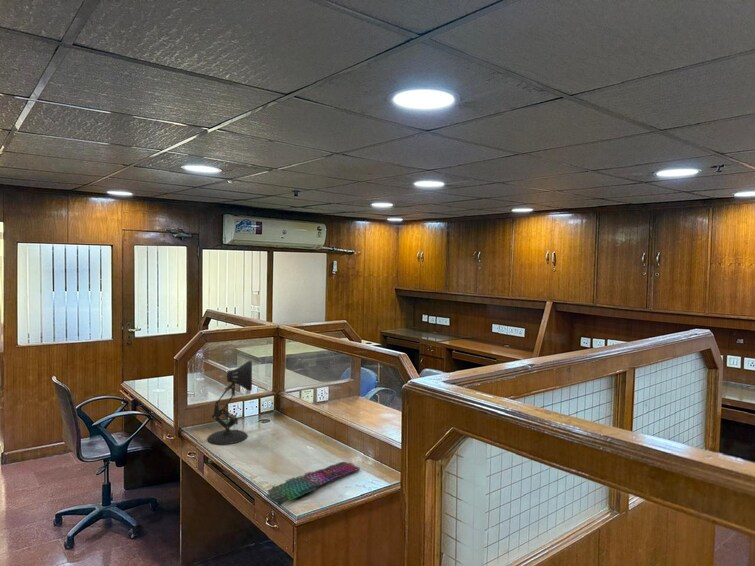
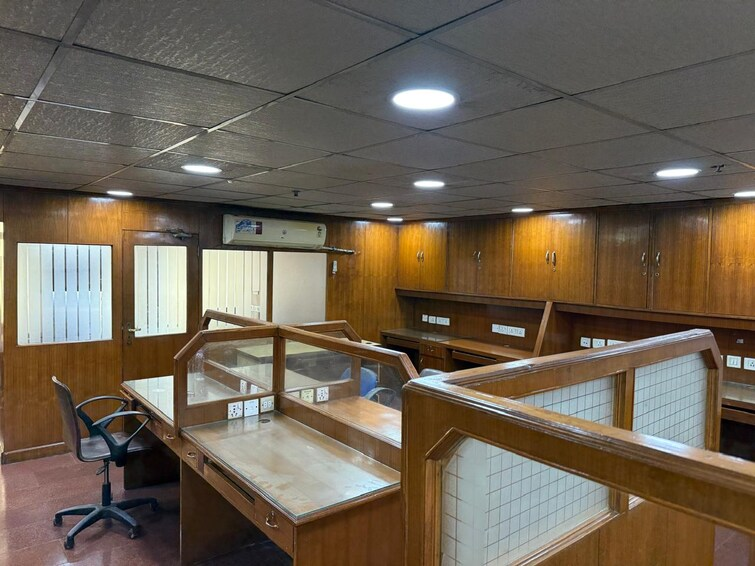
- keyboard (314, 479)
- desk lamp (229, 399)
